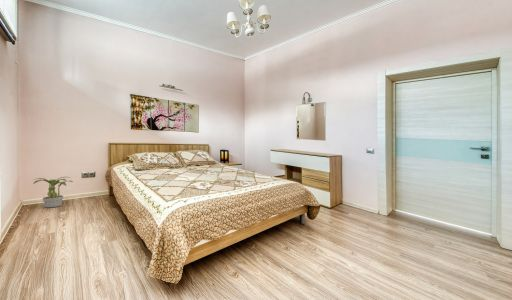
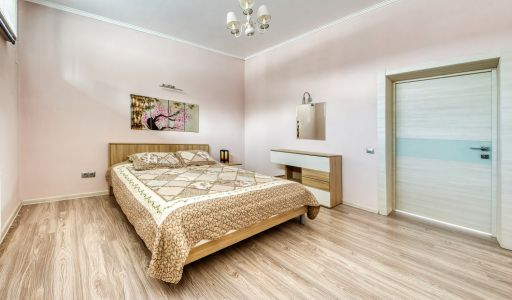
- potted plant (53, 191)
